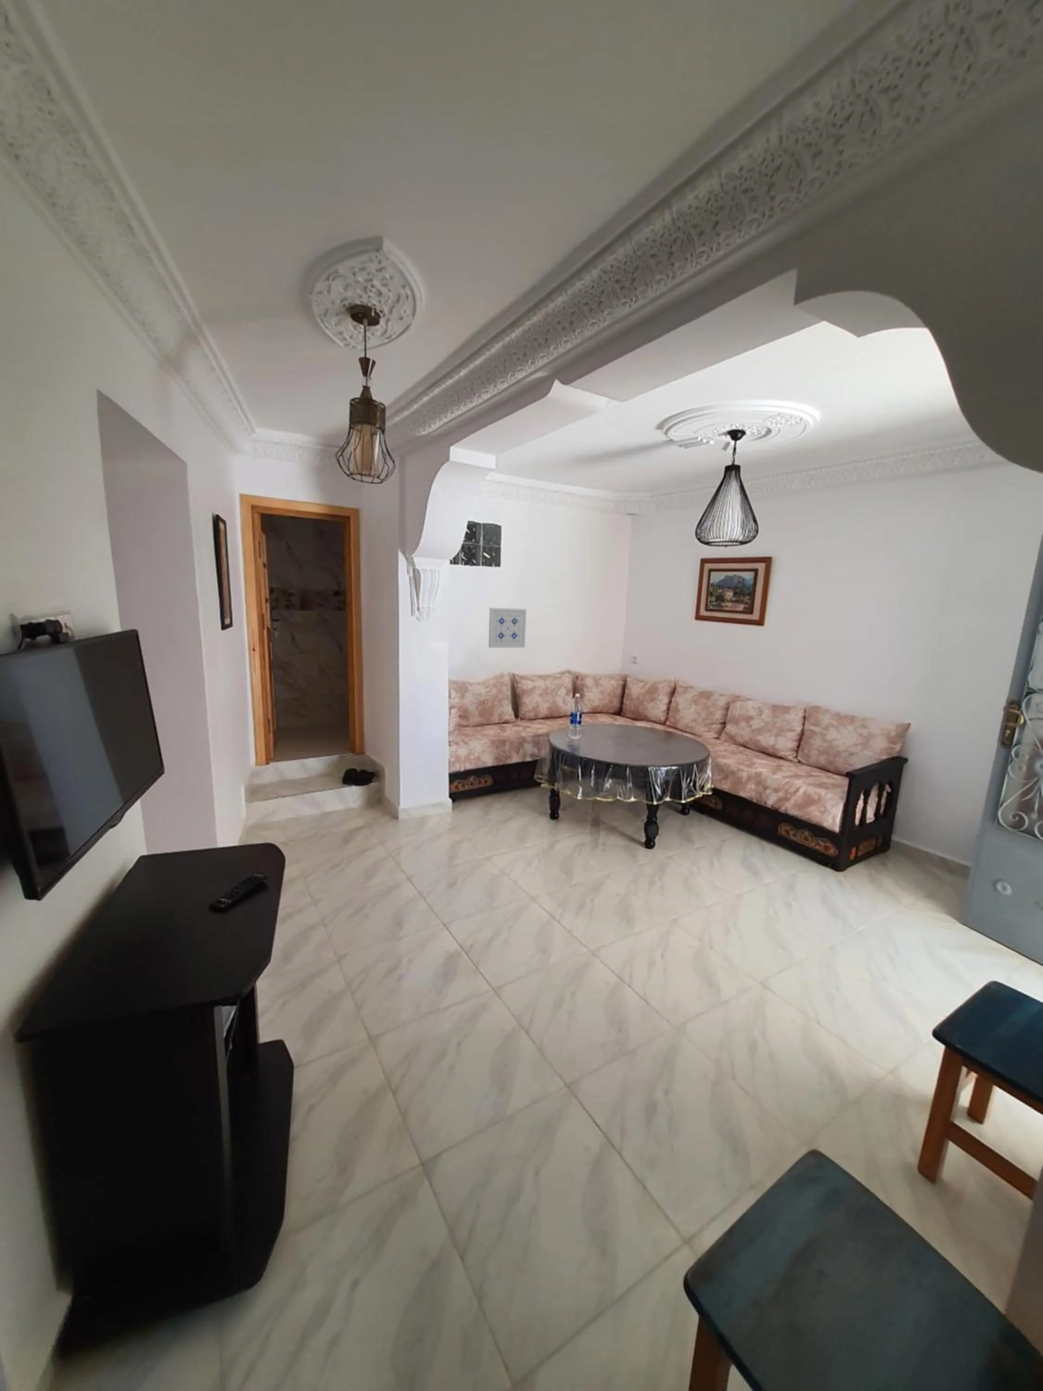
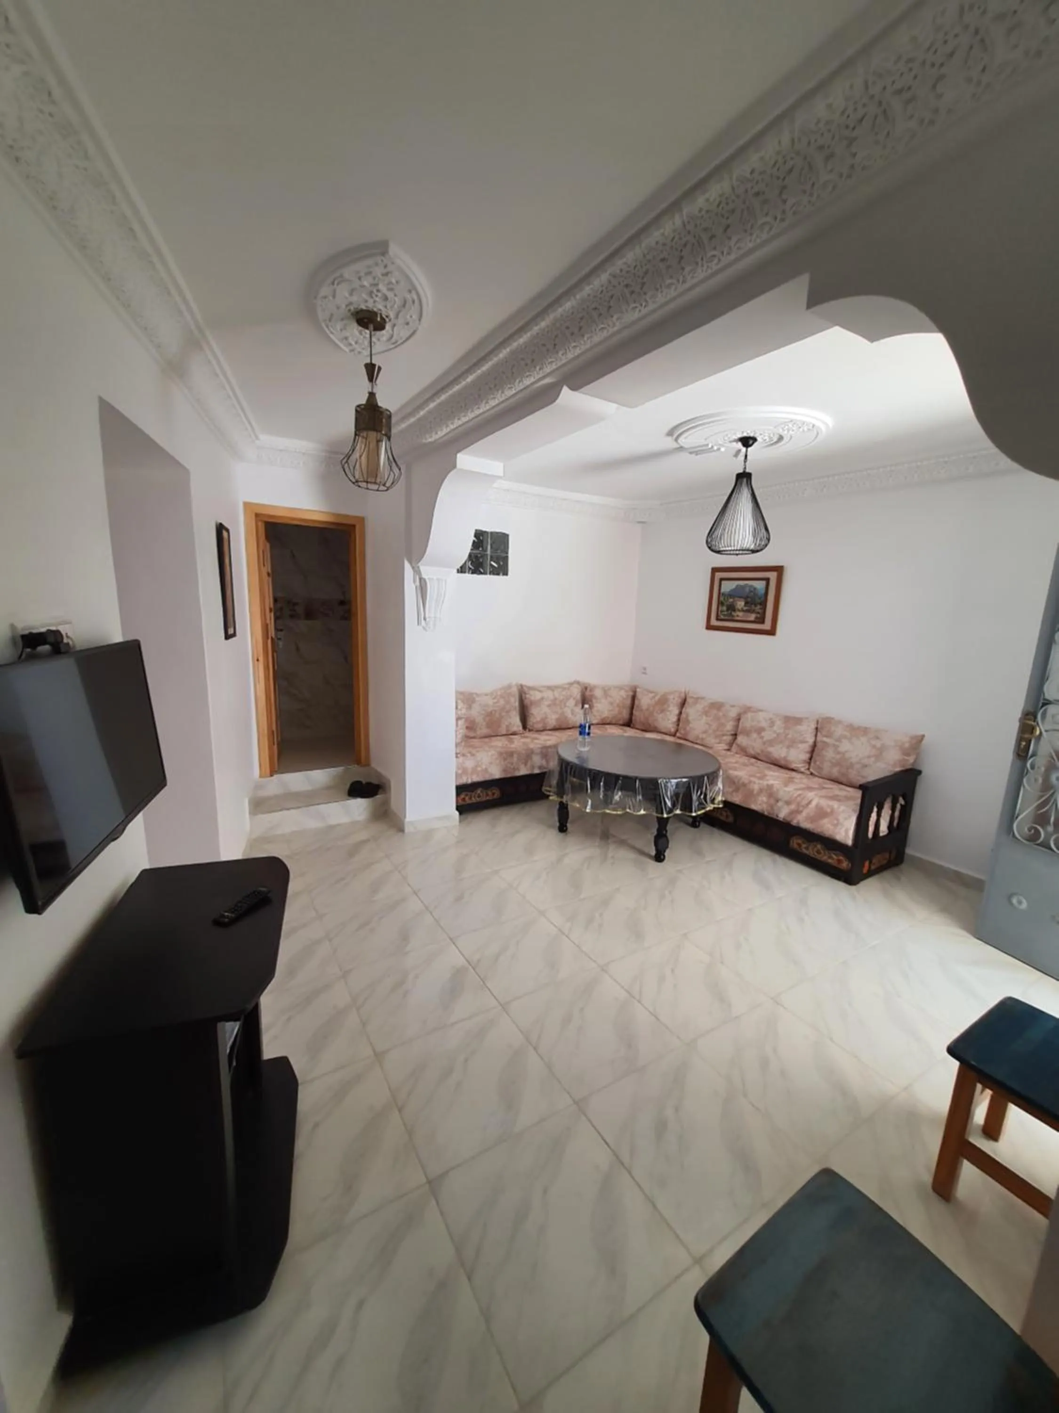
- wall art (507, 628)
